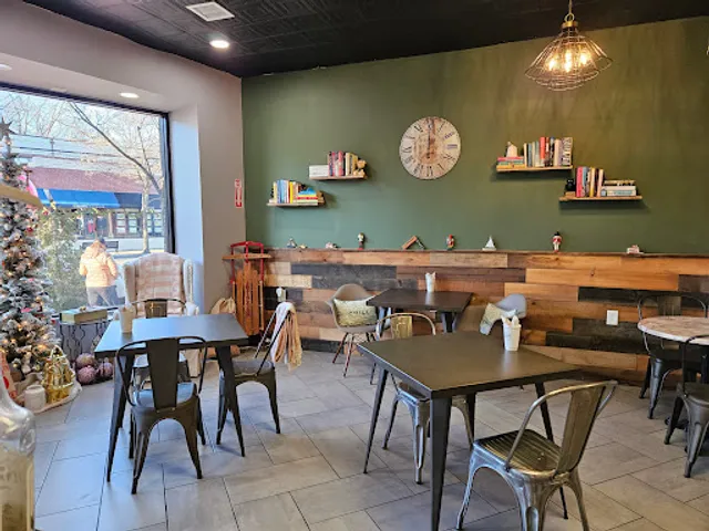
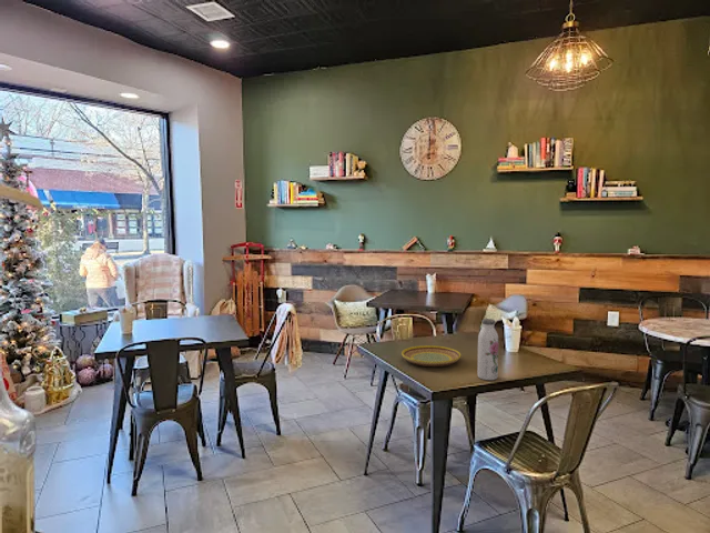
+ water bottle (487, 348)
+ plate (430, 356)
